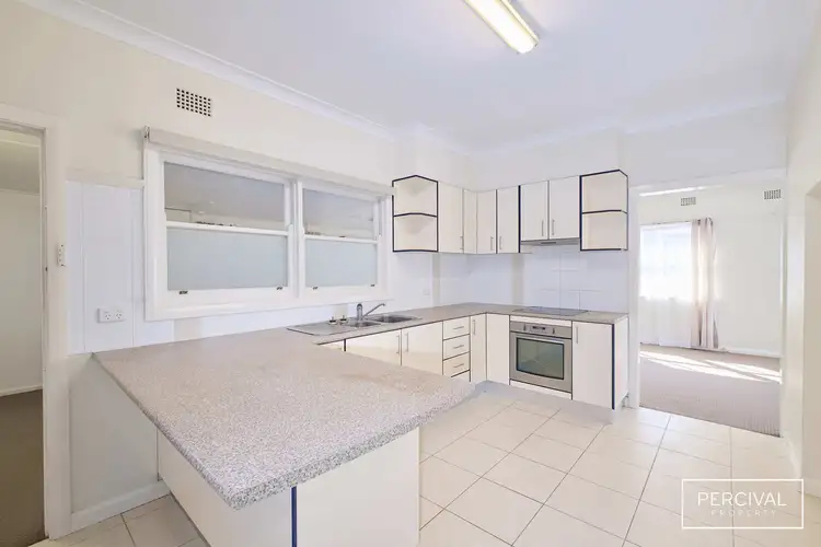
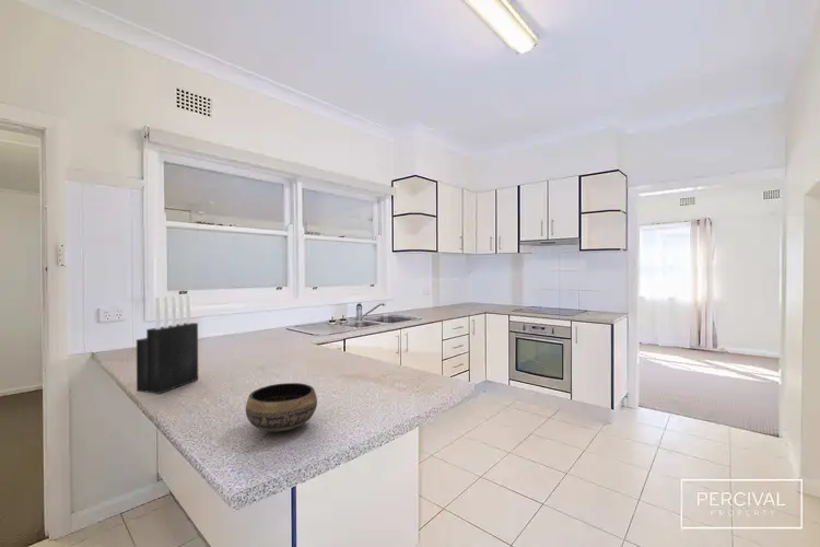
+ bowl (282, 408)
+ knife block (166, 340)
